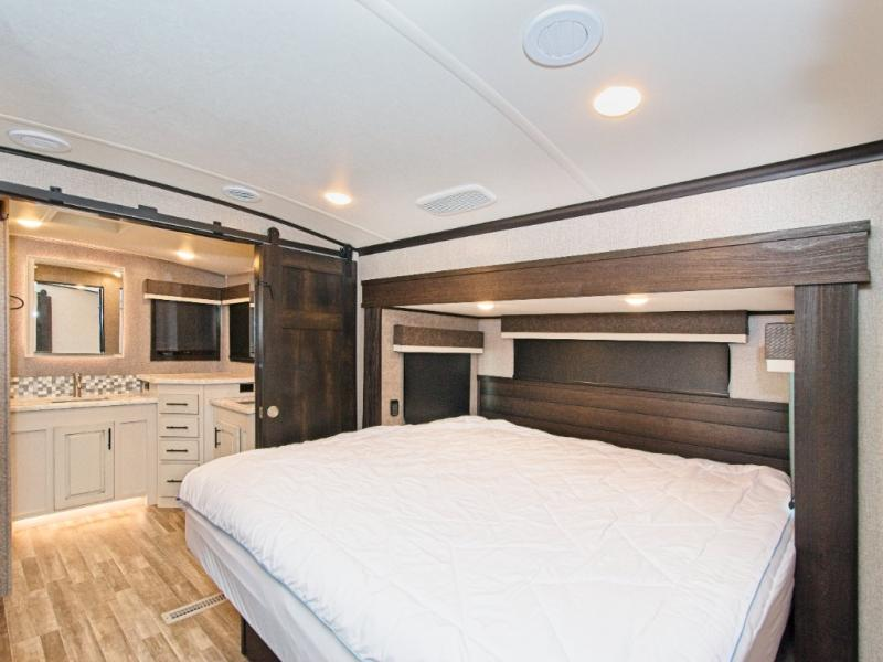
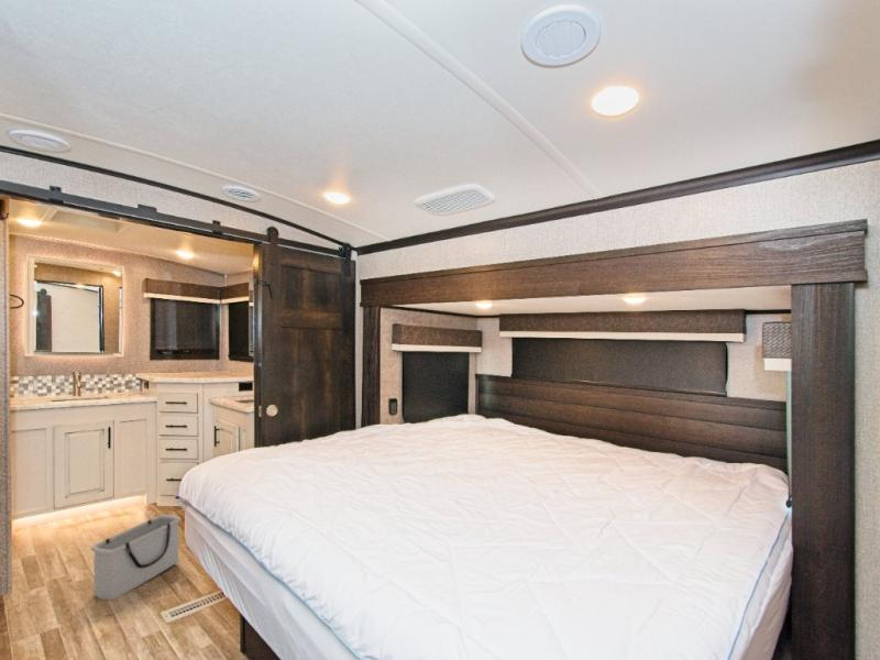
+ storage bin (139, 554)
